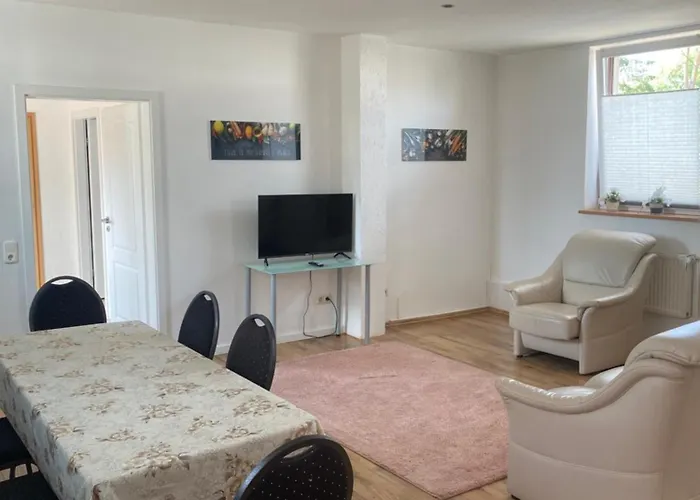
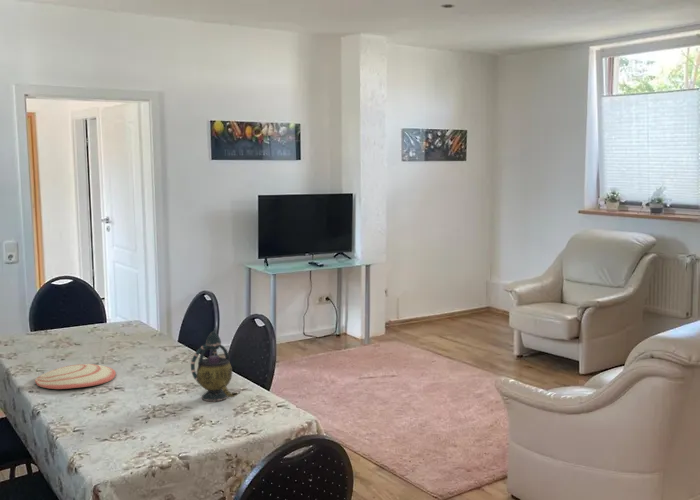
+ plate (76, 373)
+ teapot (218, 366)
